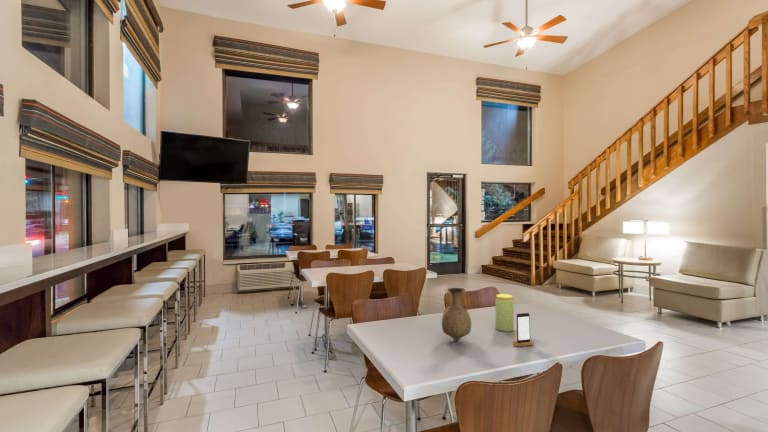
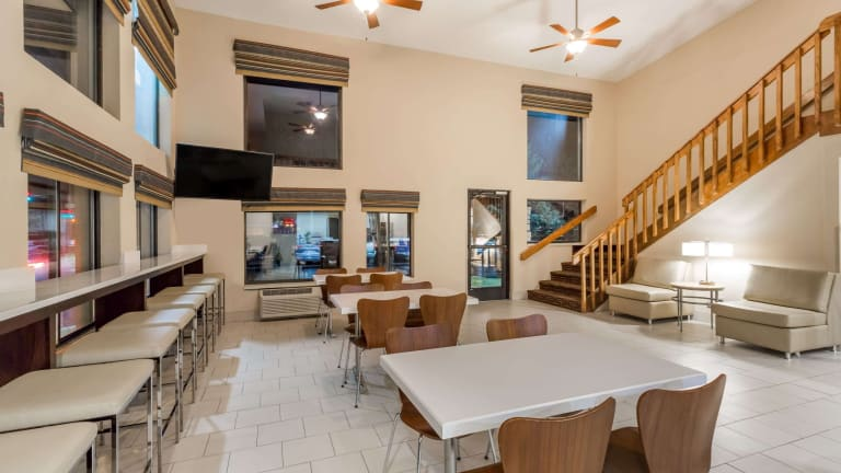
- vase (456, 315)
- smartphone (523, 329)
- jar (504, 312)
